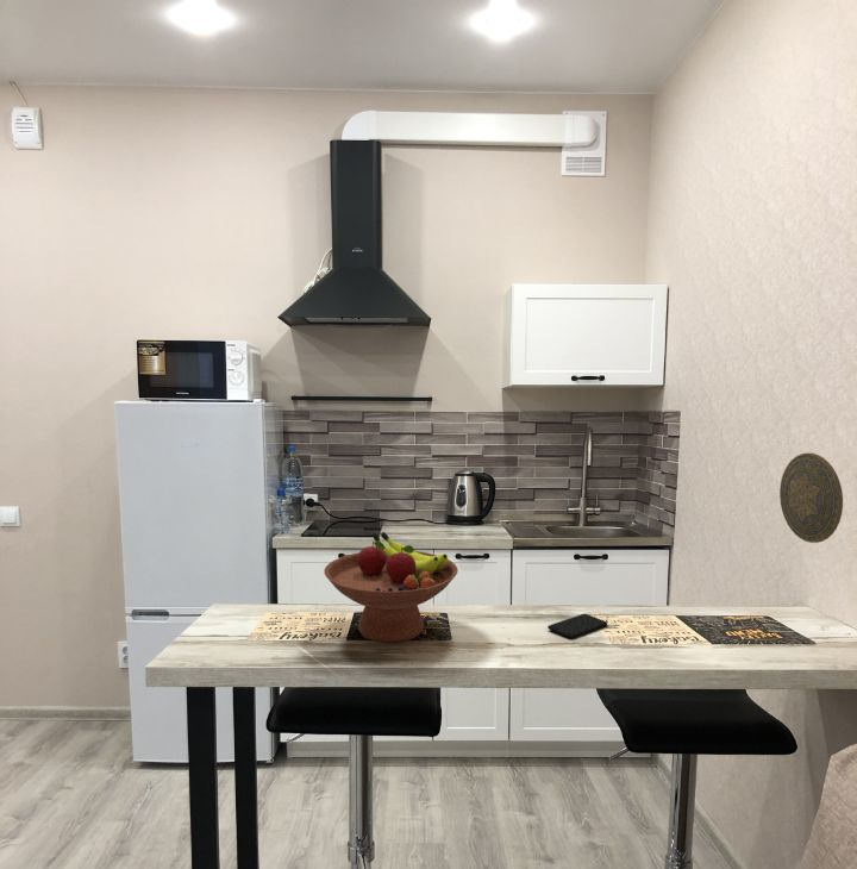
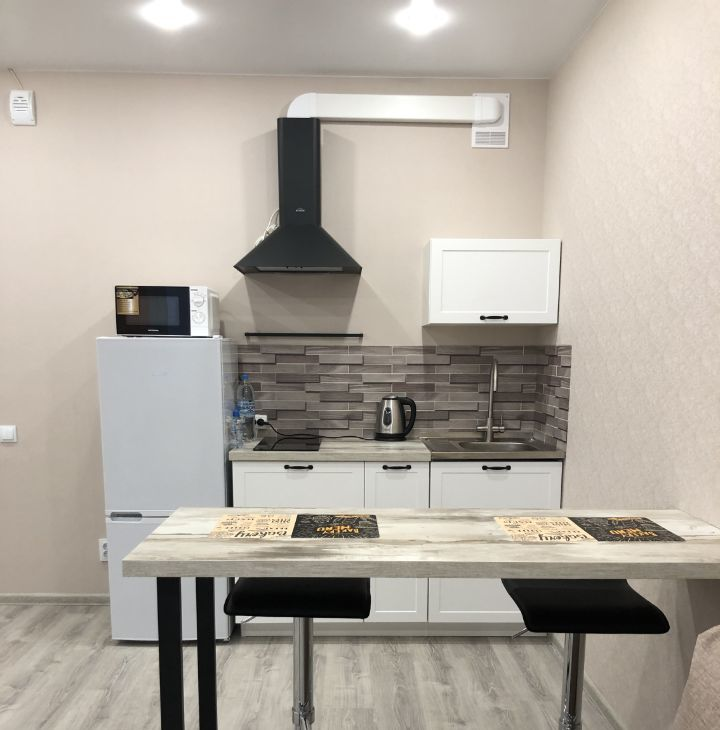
- smartphone (577, 625)
- decorative plate (805, 496)
- fruit bowl (390, 587)
